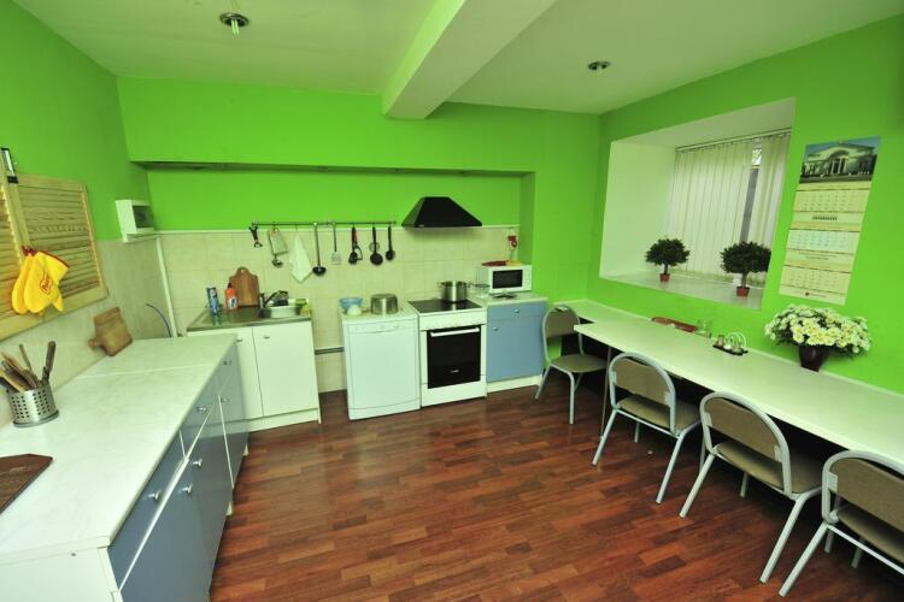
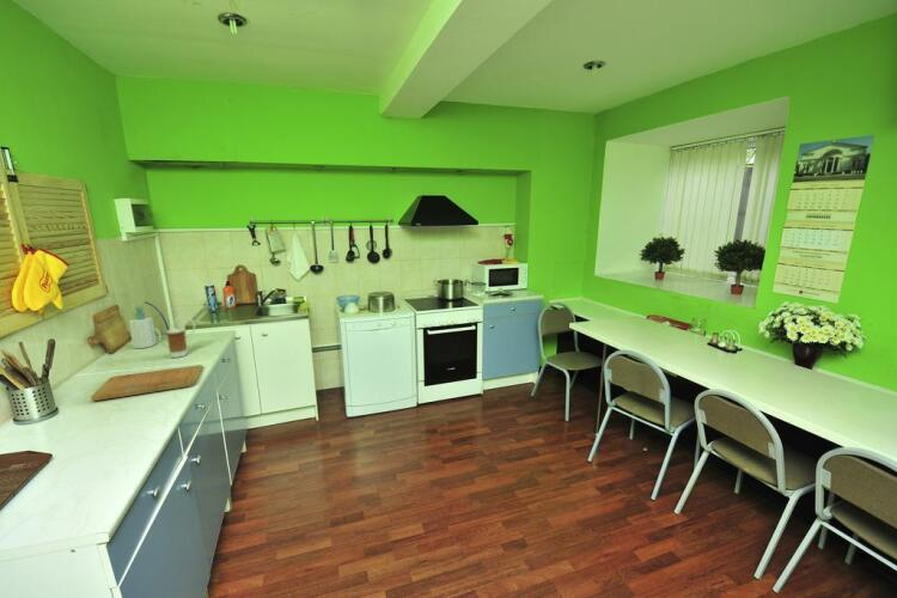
+ cutting board (152, 380)
+ soap bottle (141, 327)
+ kettle (176, 336)
